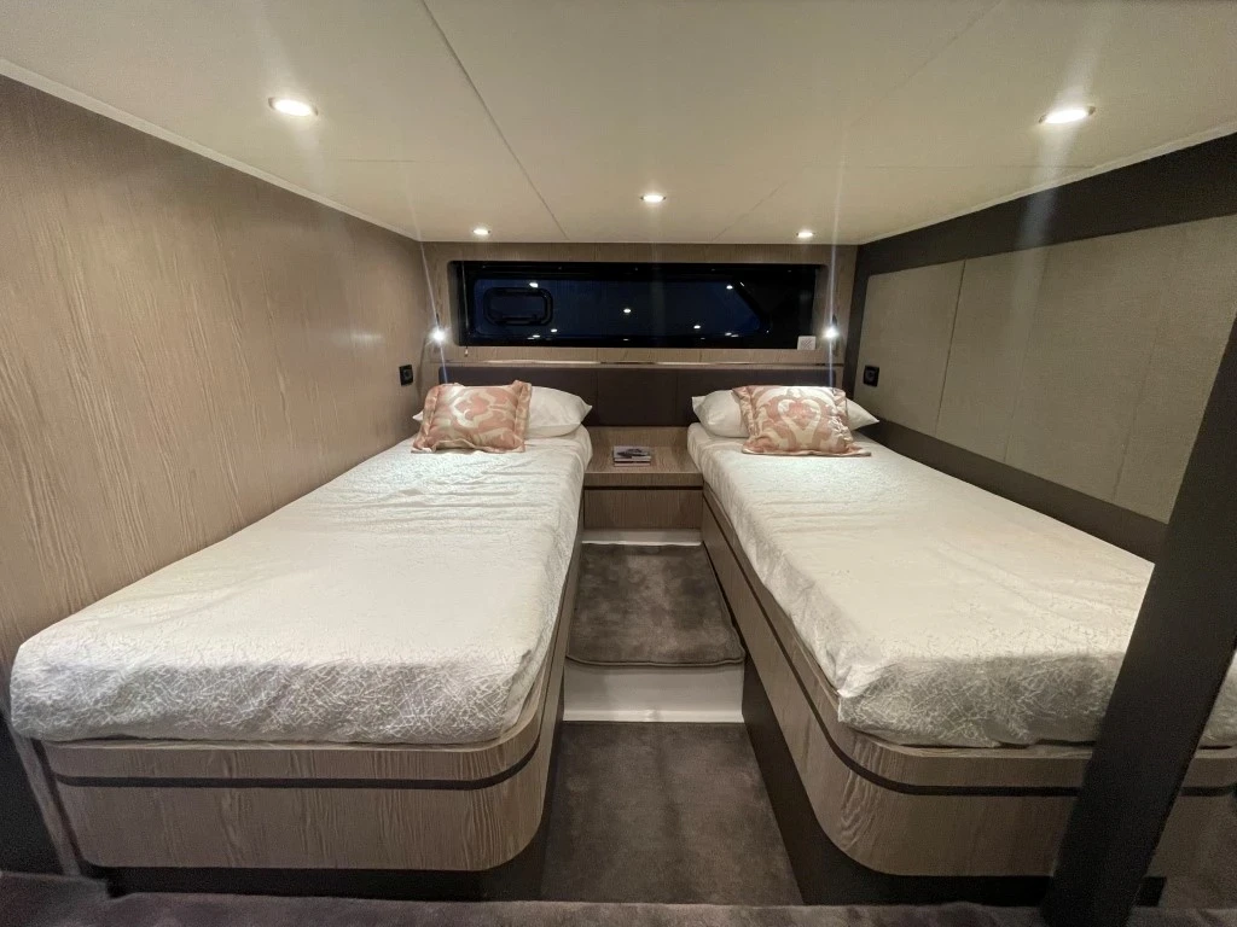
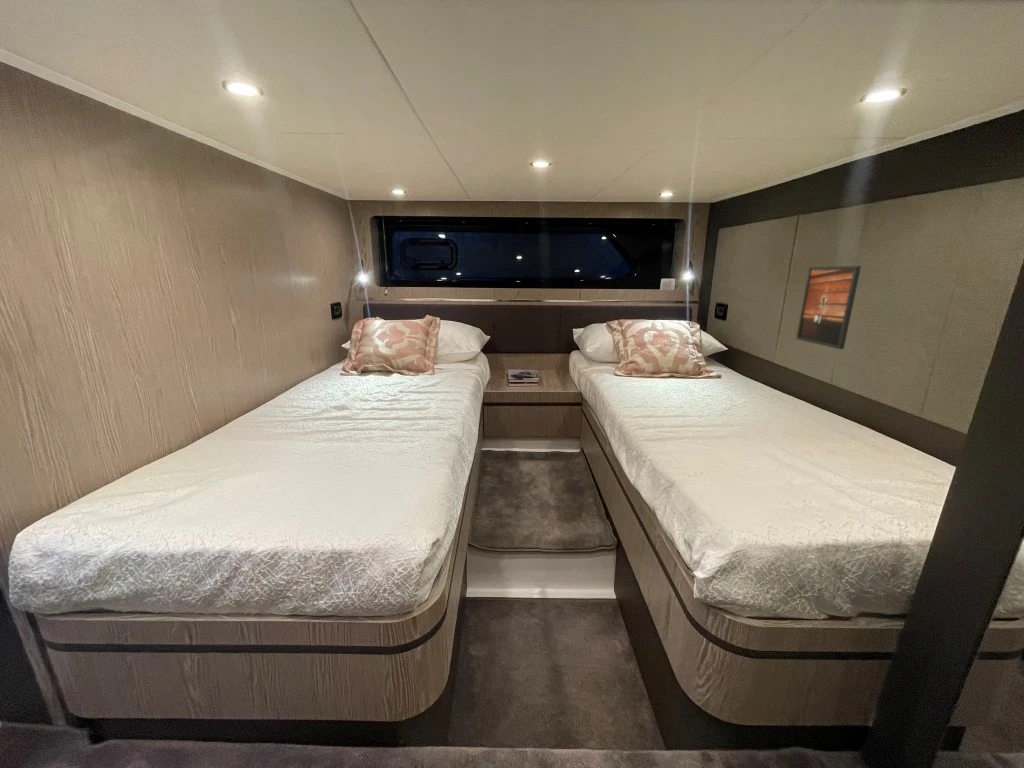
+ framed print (825, 306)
